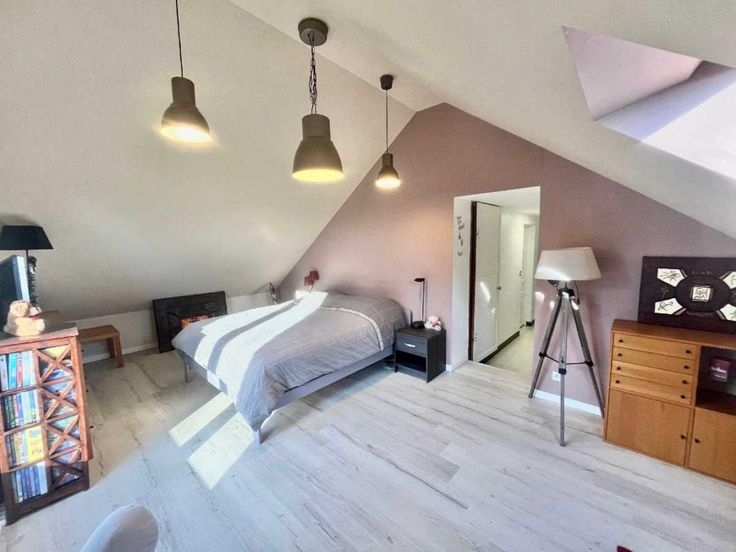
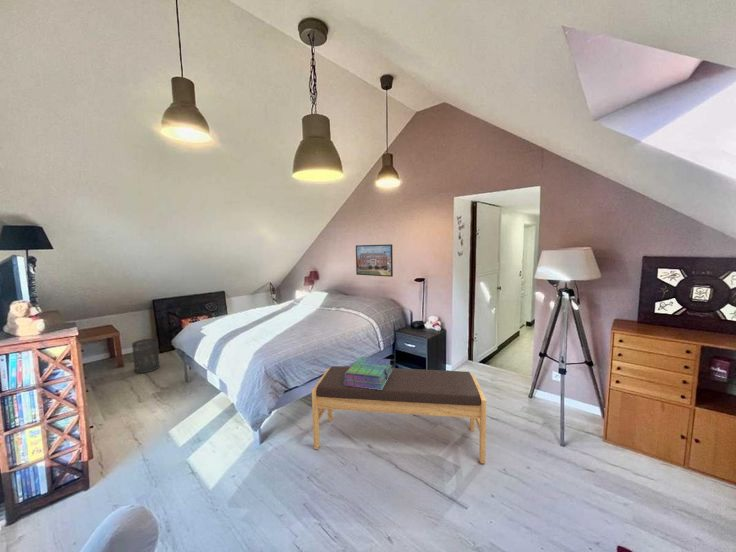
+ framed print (373, 260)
+ stack of books (369, 371)
+ trash can (146, 355)
+ bench (397, 408)
